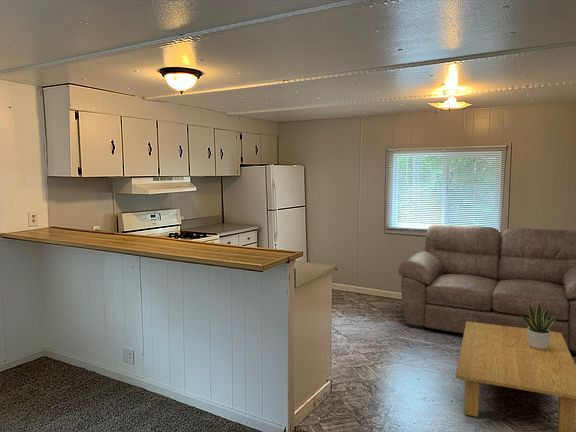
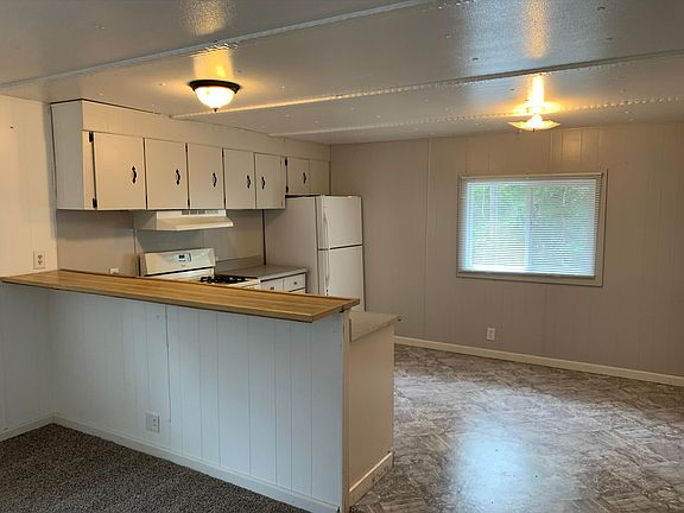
- coffee table (514, 370)
- sofa (496, 279)
- potted plant (540, 323)
